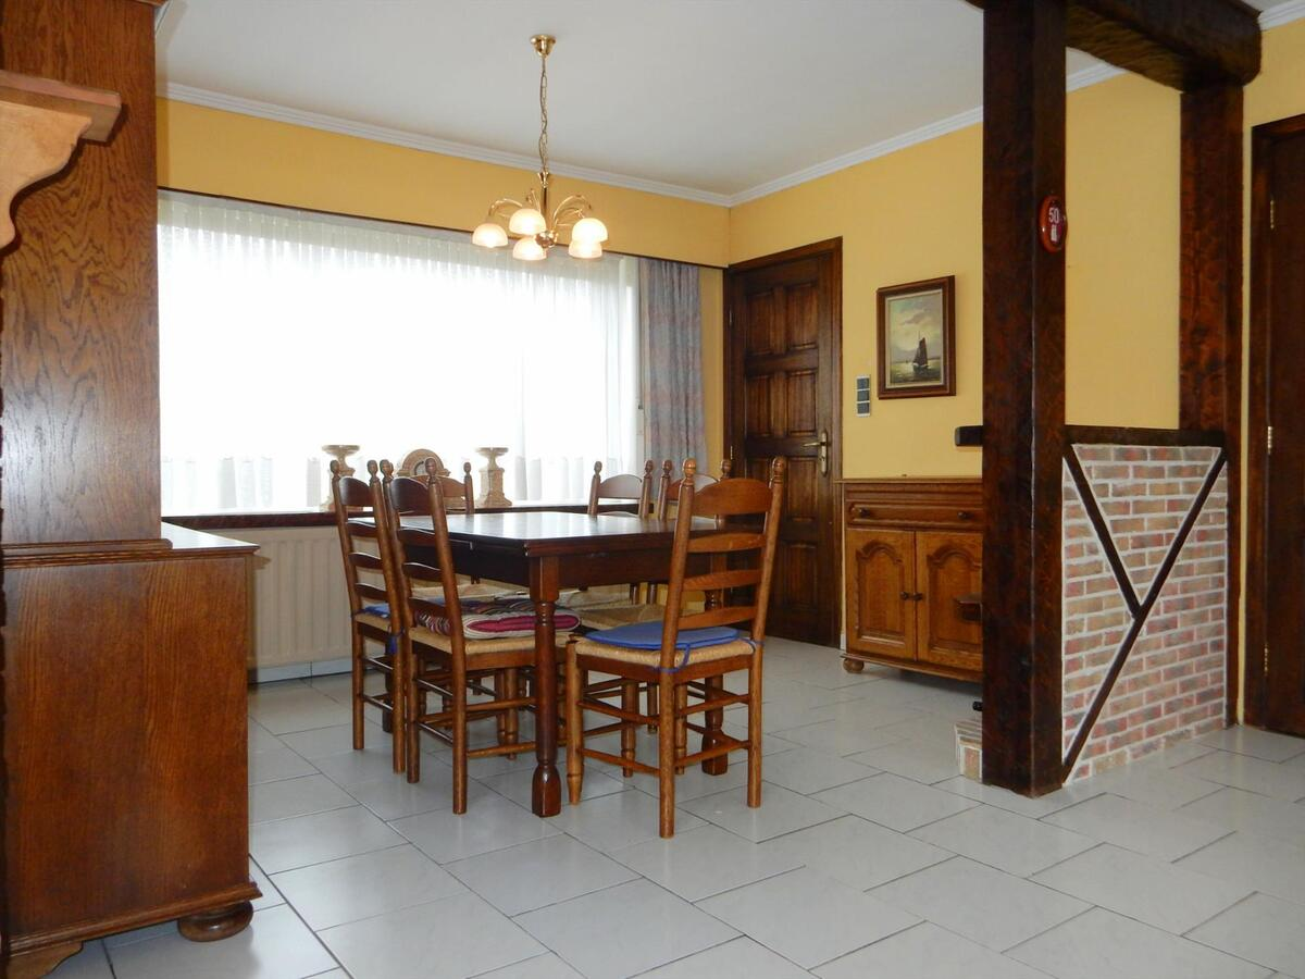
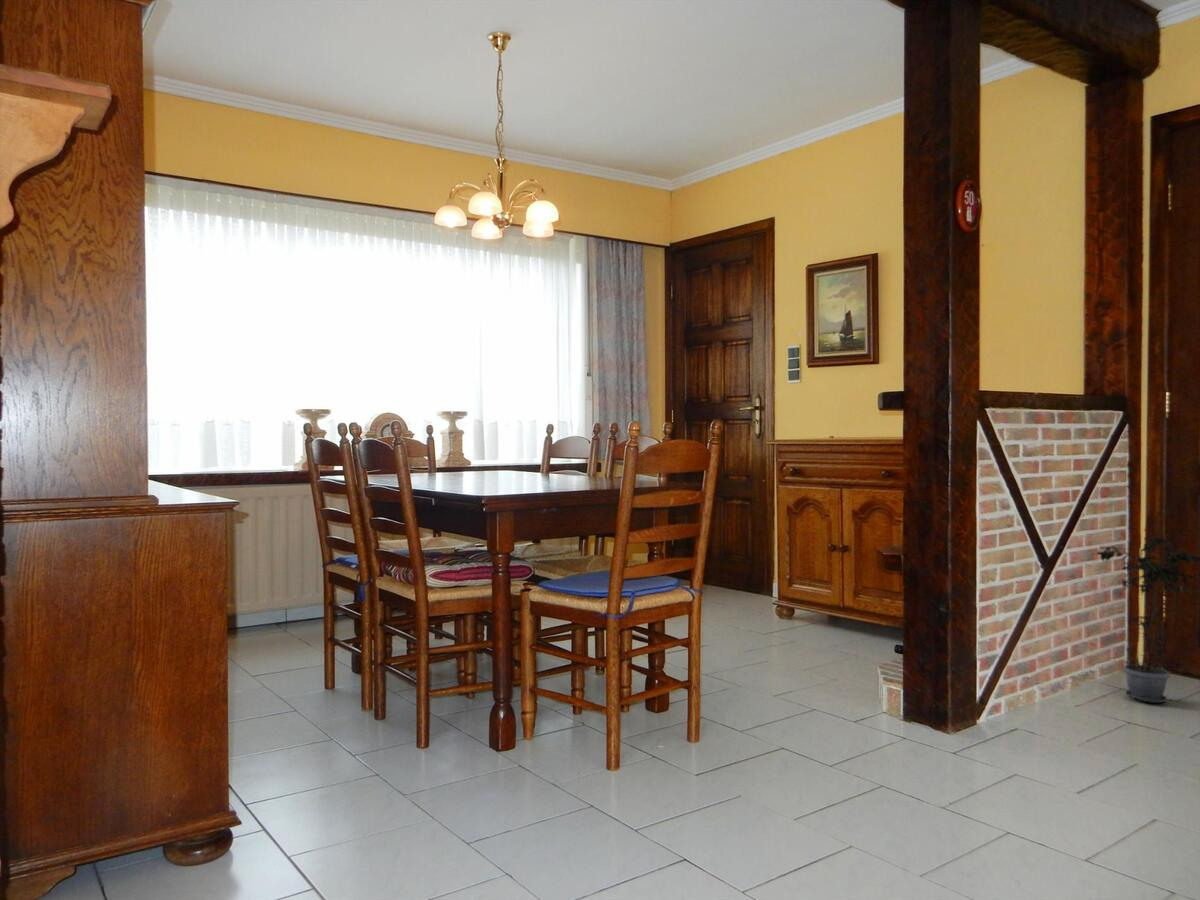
+ potted plant (1150, 616)
